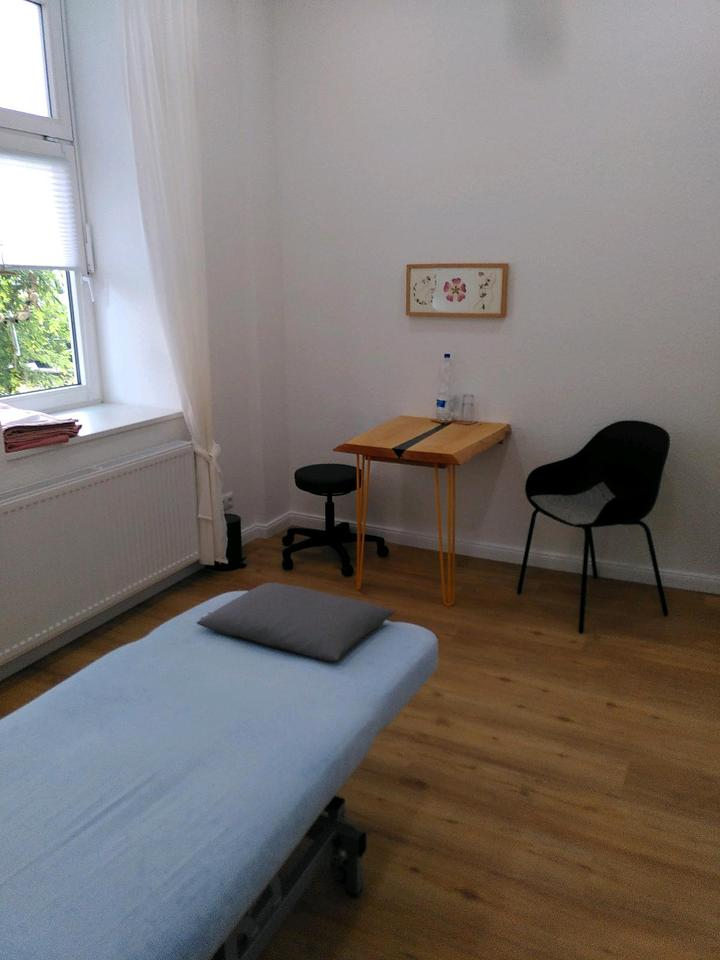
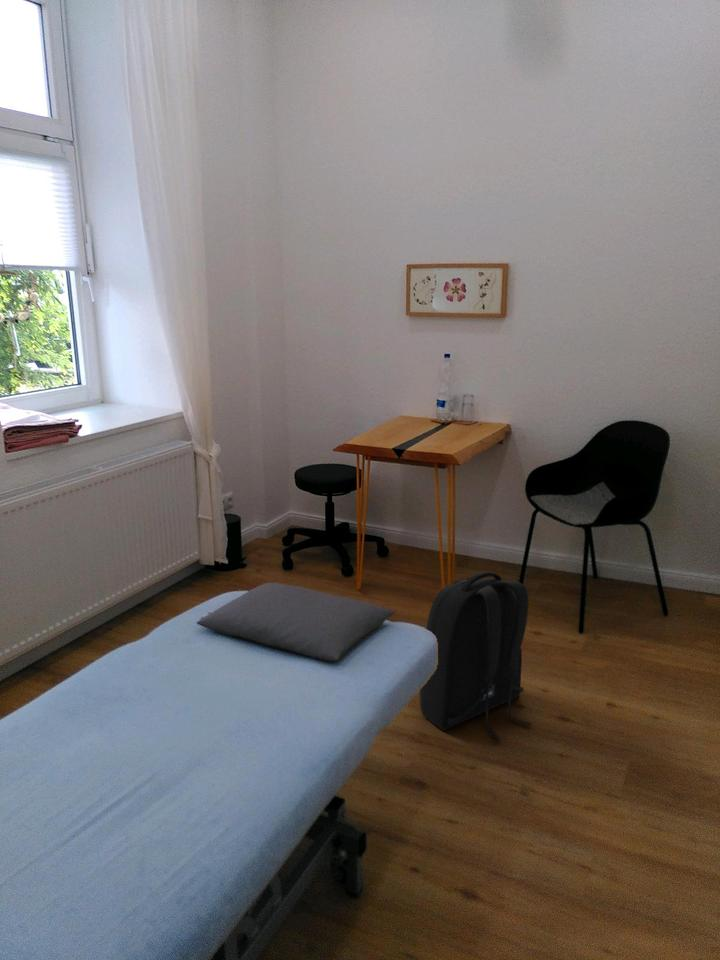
+ backpack (483, 643)
